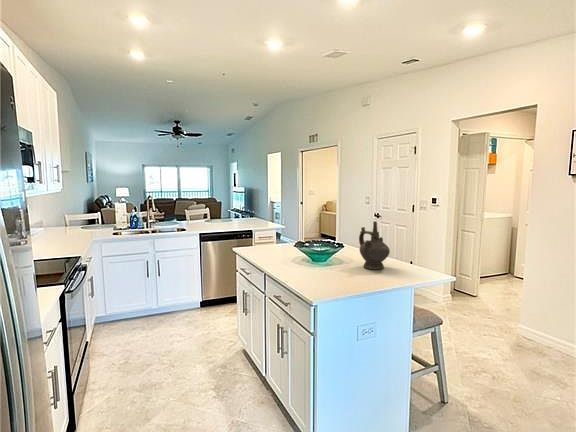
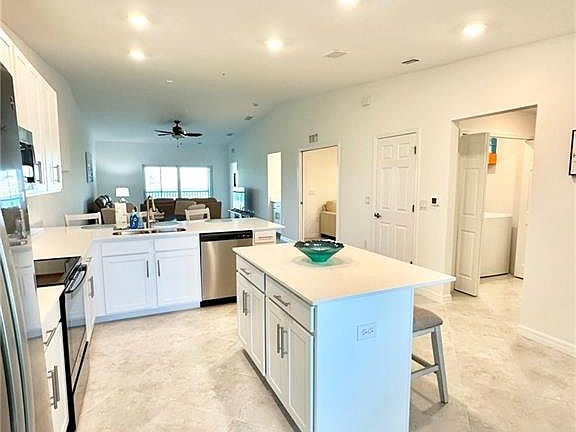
- ceremonial vessel (373, 244)
